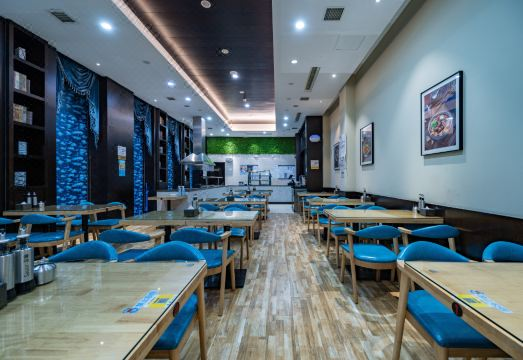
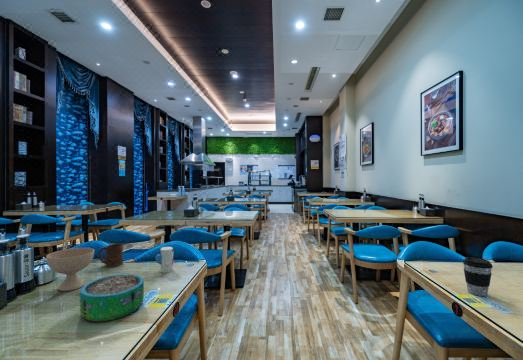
+ coffee cup (477, 276)
+ decorative bowl (113, 296)
+ bowl (71, 269)
+ toy (164, 259)
+ cup (111, 255)
